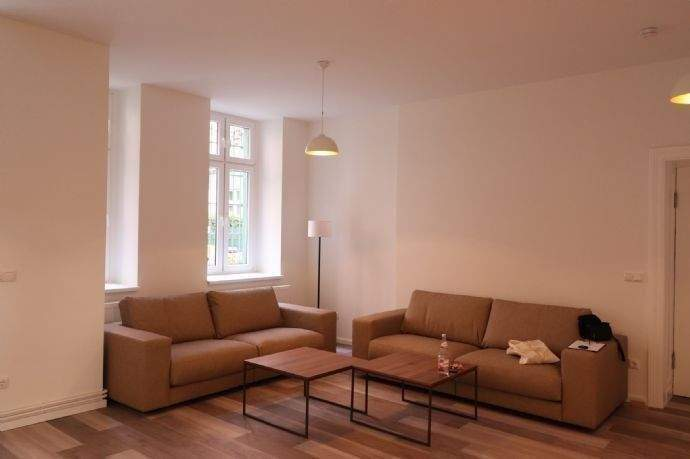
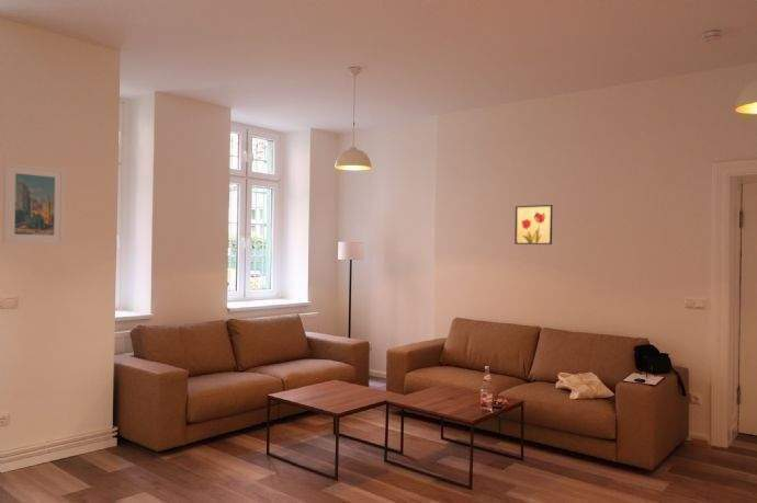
+ wall art (533, 225)
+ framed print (34, 205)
